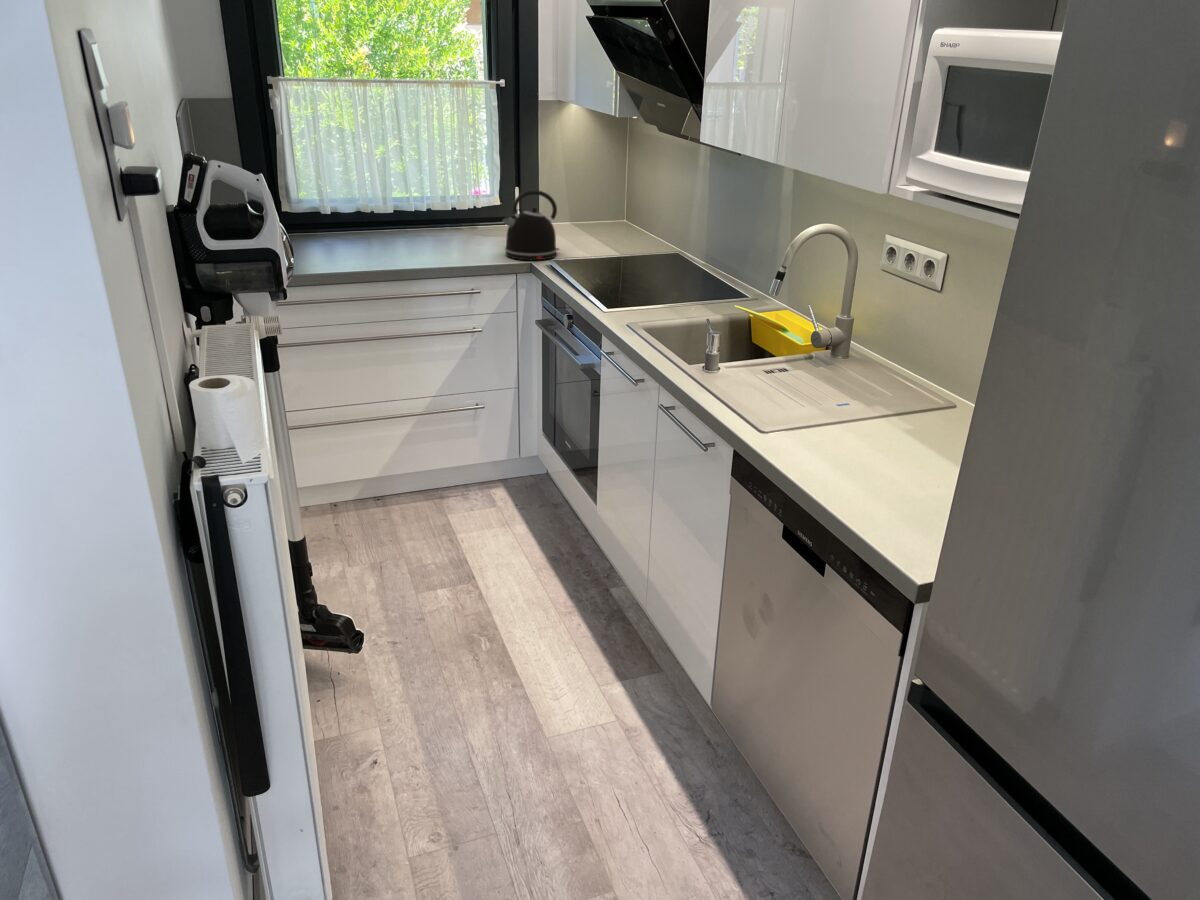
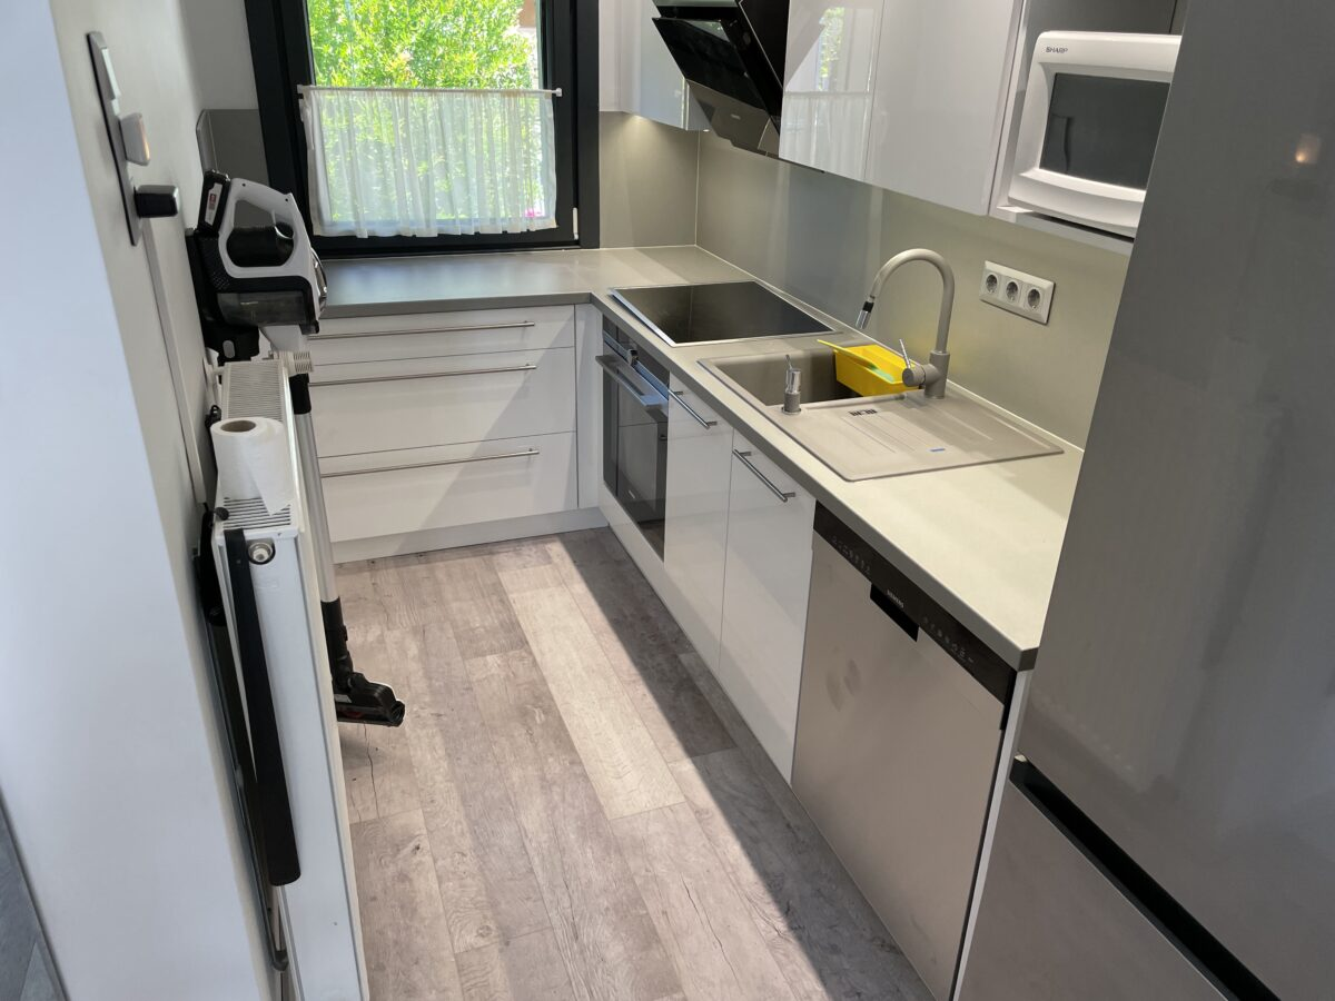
- kettle (531, 222)
